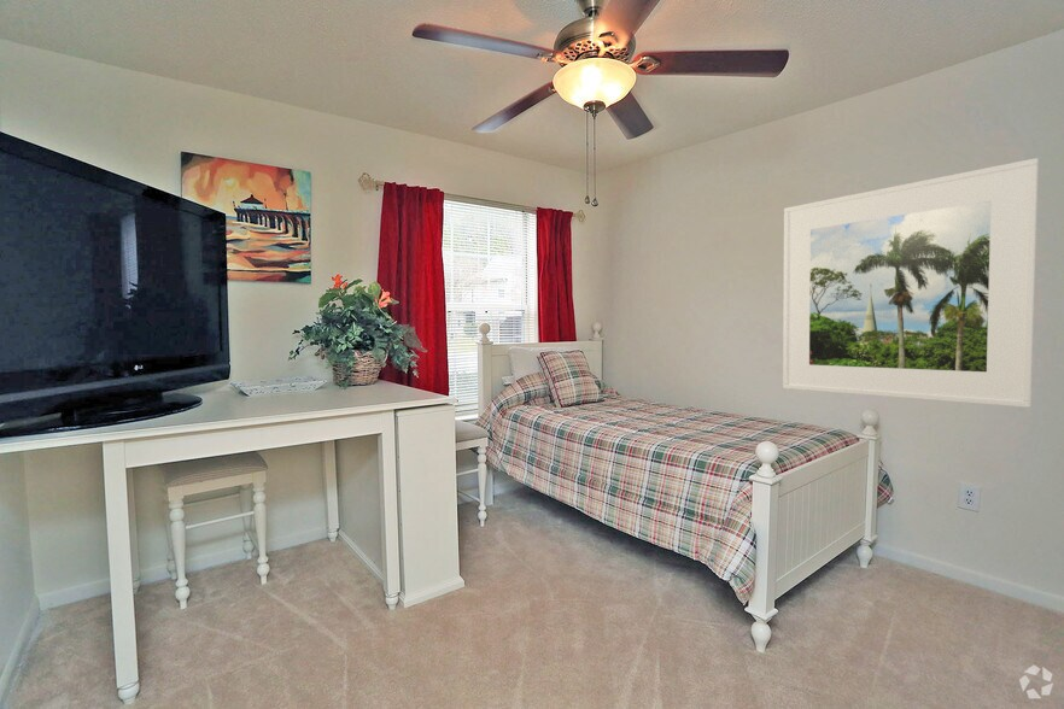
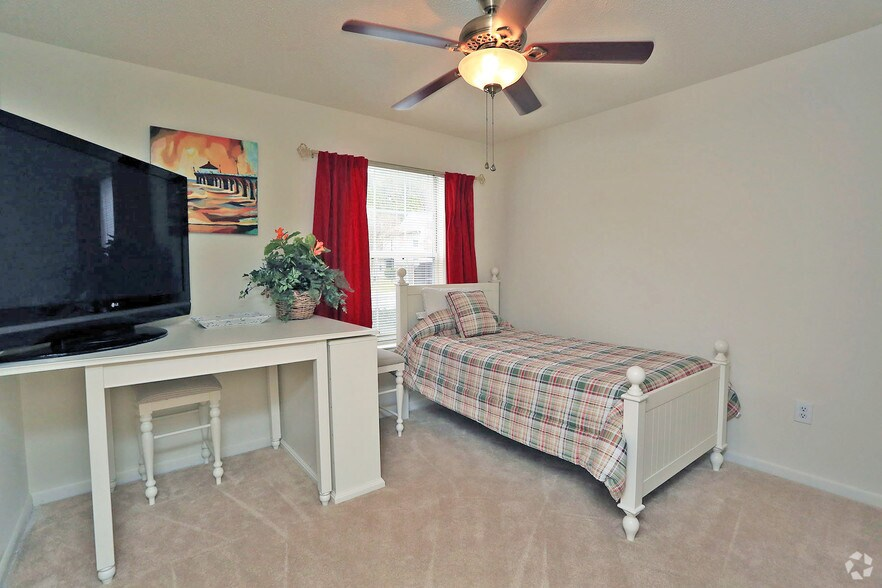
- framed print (889, 292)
